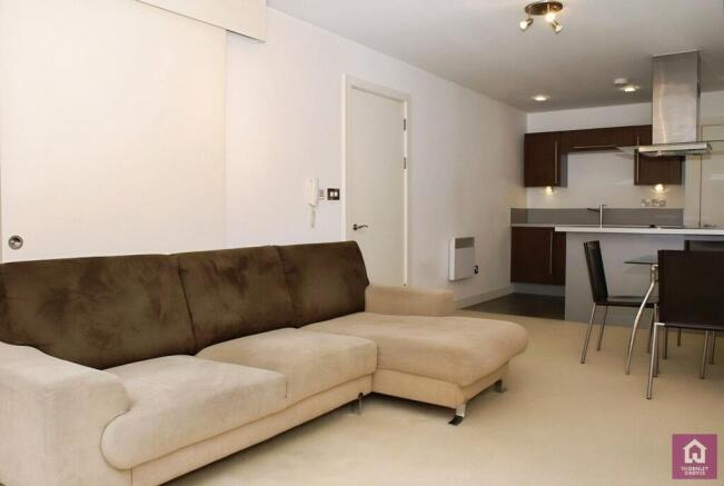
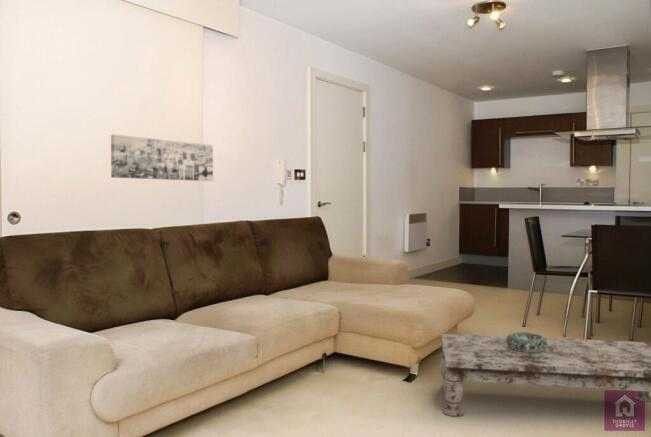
+ coffee table (551, 378)
+ wall art (166, 159)
+ decorative bowl (526, 341)
